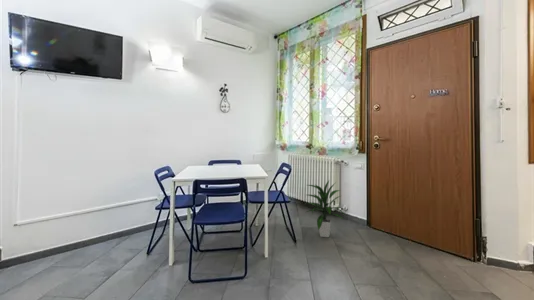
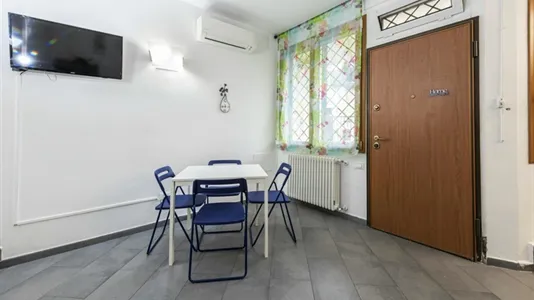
- indoor plant (324, 207)
